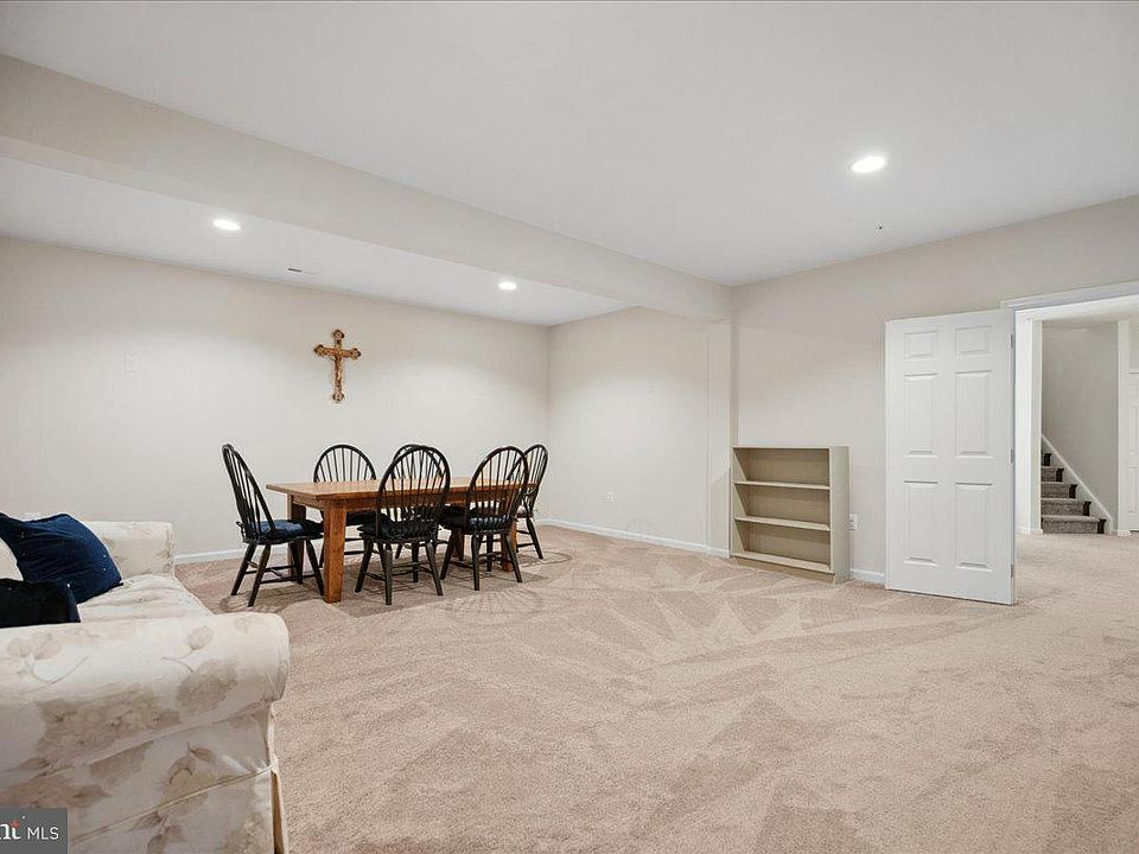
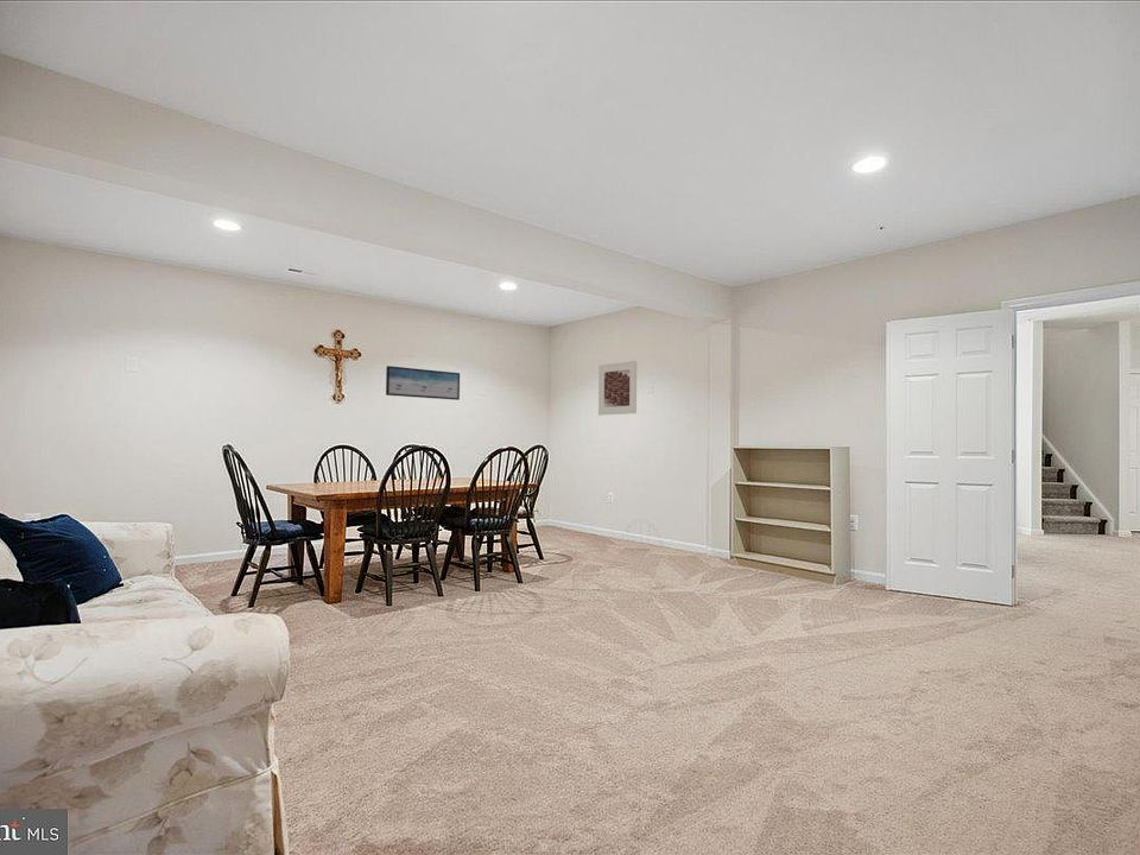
+ wall art (424, 384)
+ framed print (616, 388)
